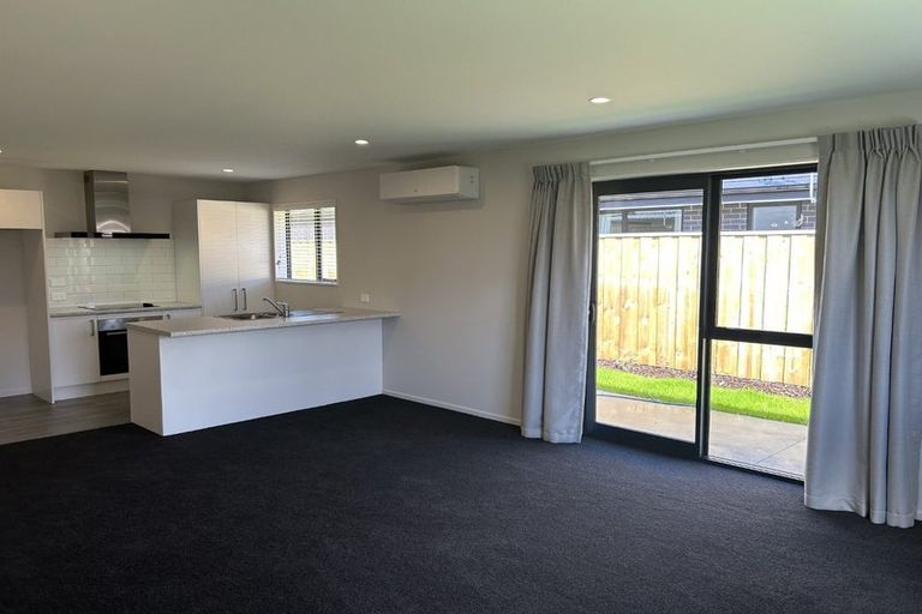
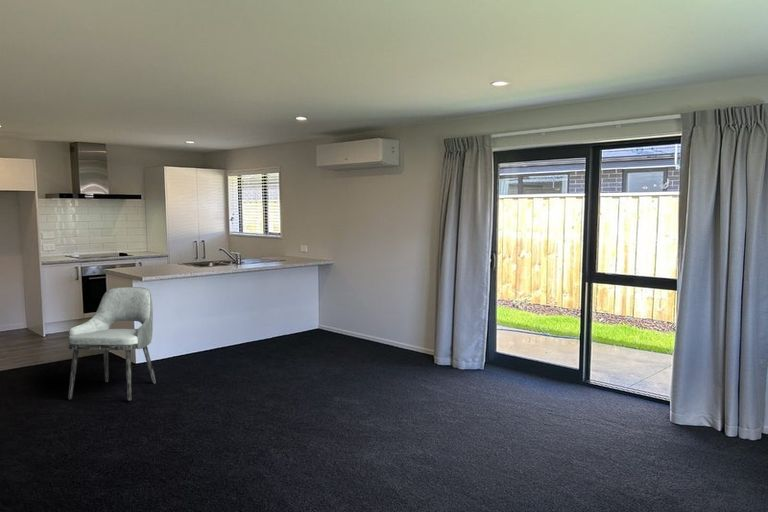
+ dining chair (116, 340)
